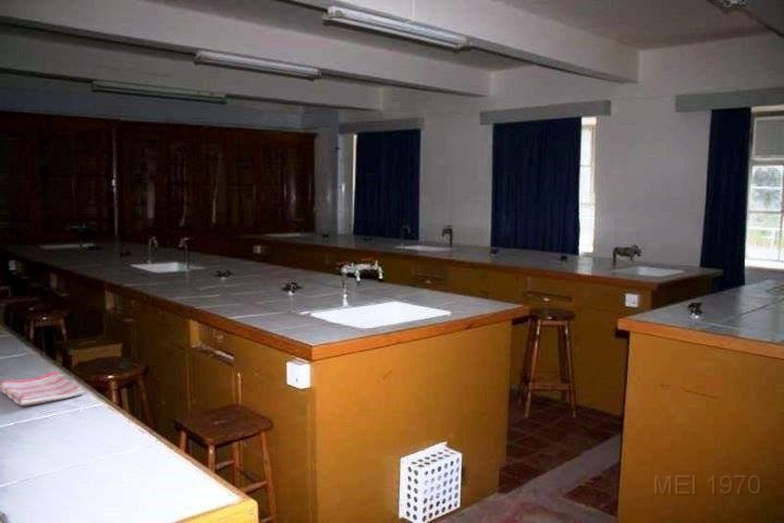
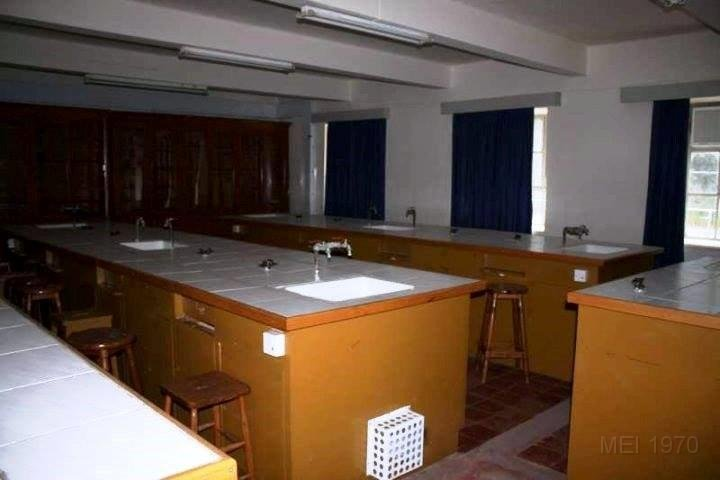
- dish towel (40, 387)
